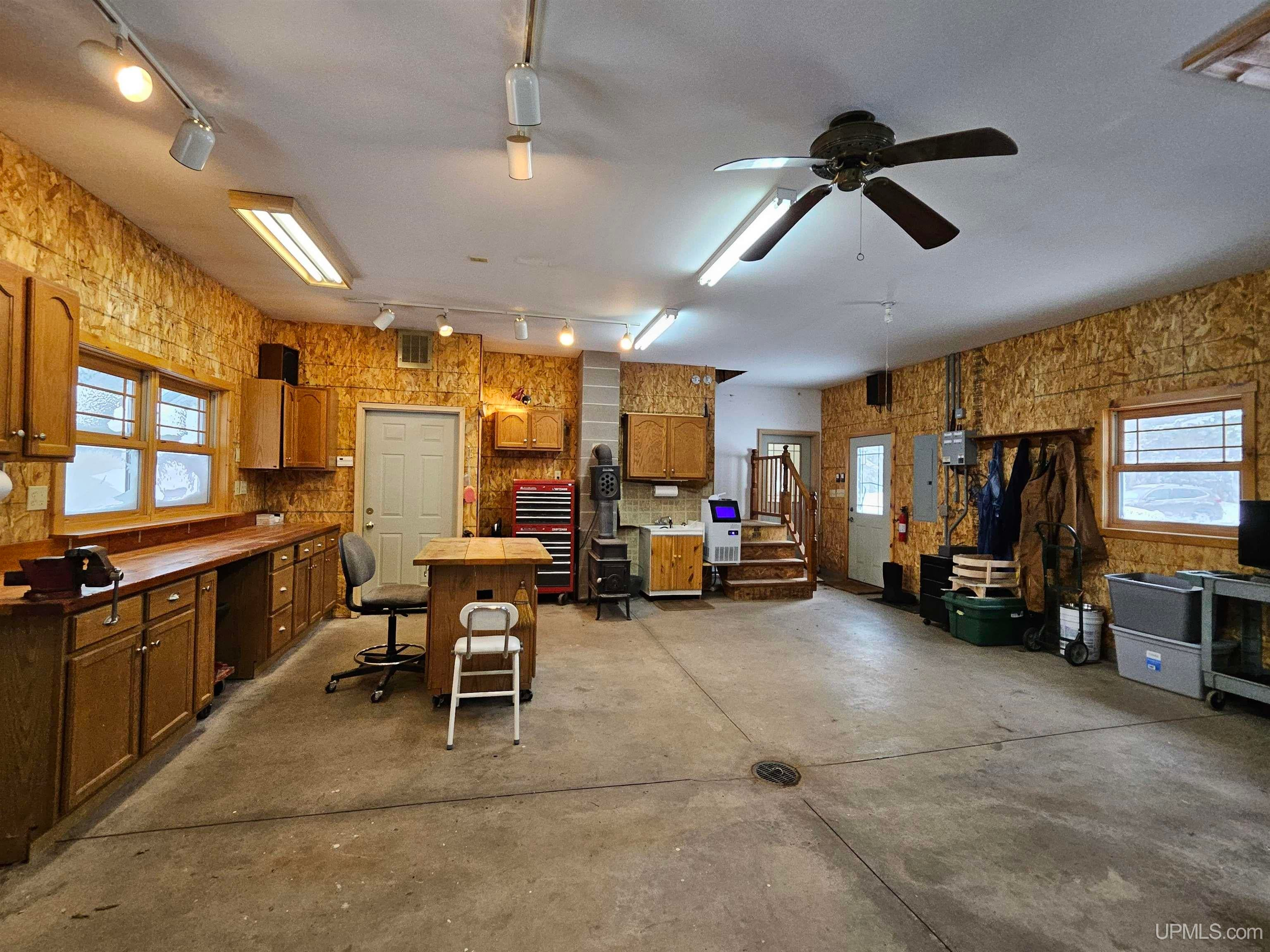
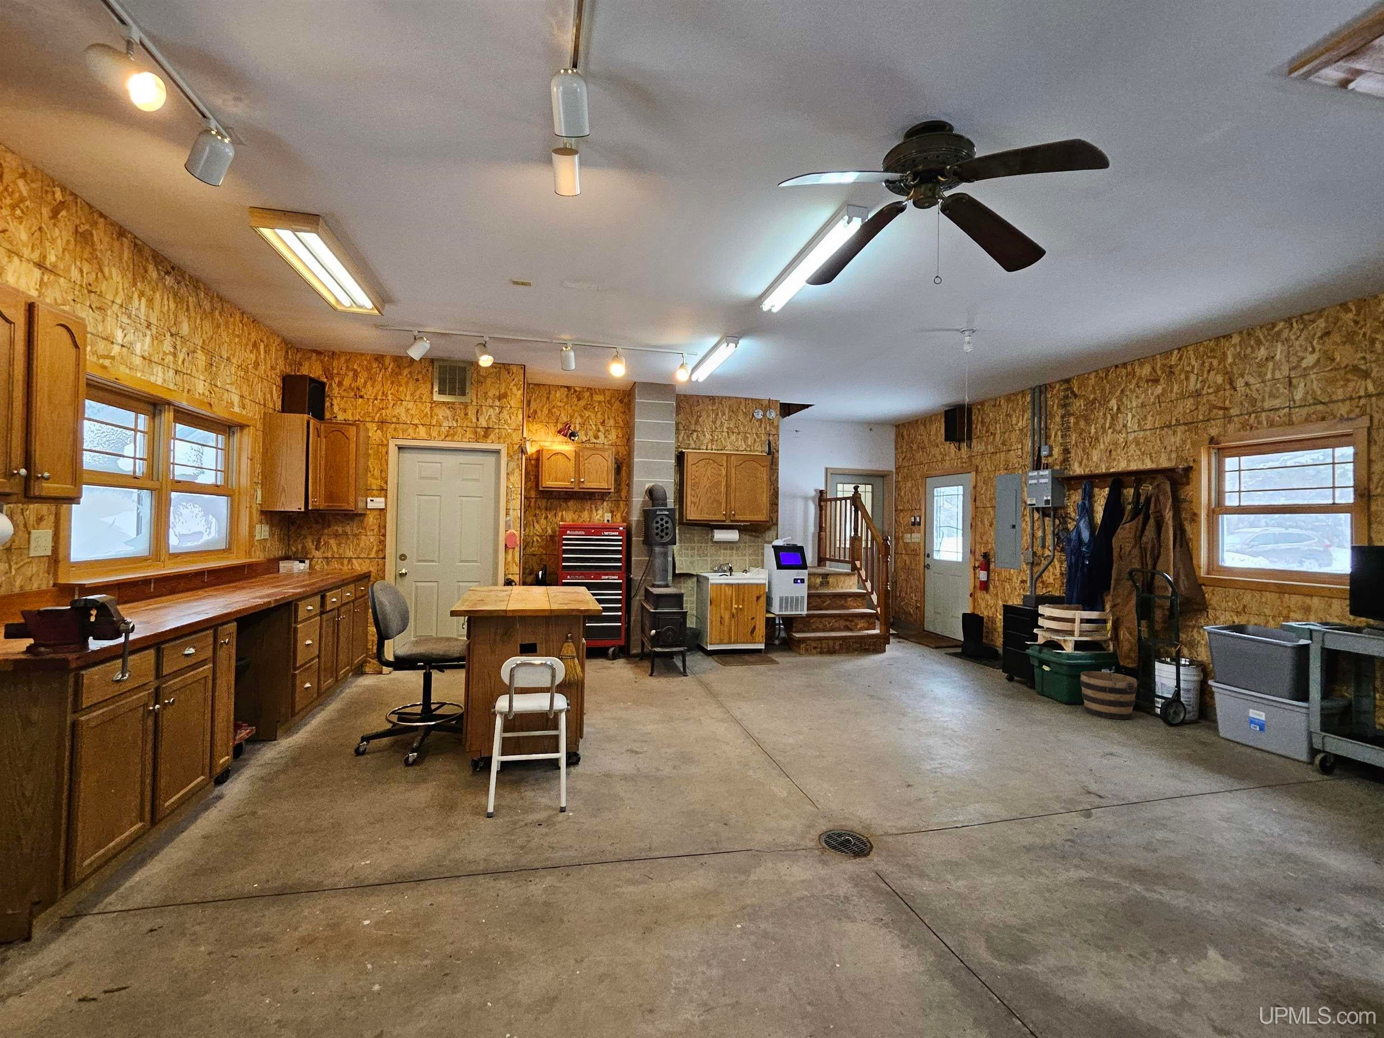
+ bucket (1108, 696)
